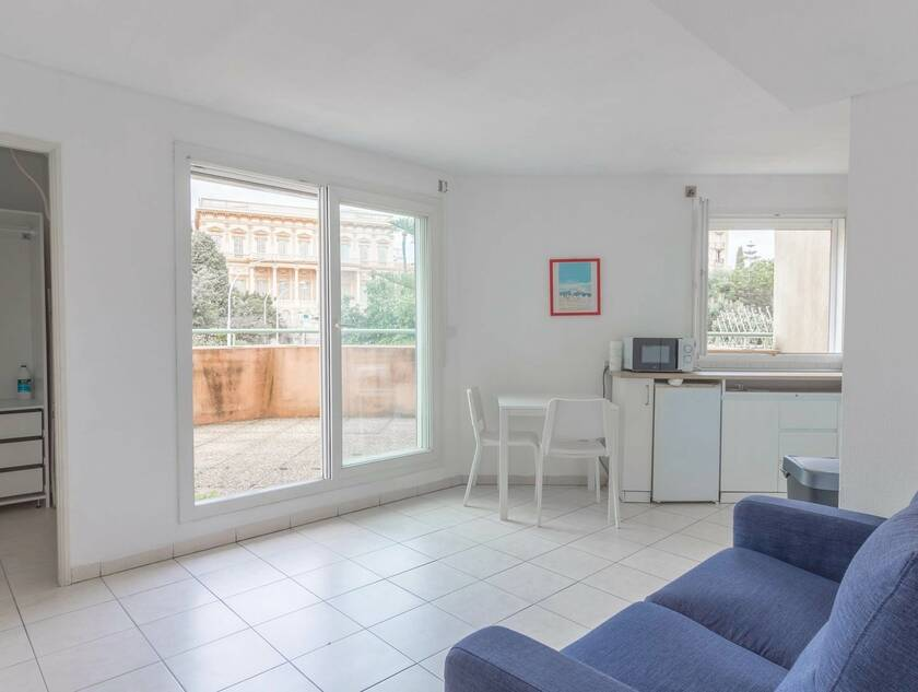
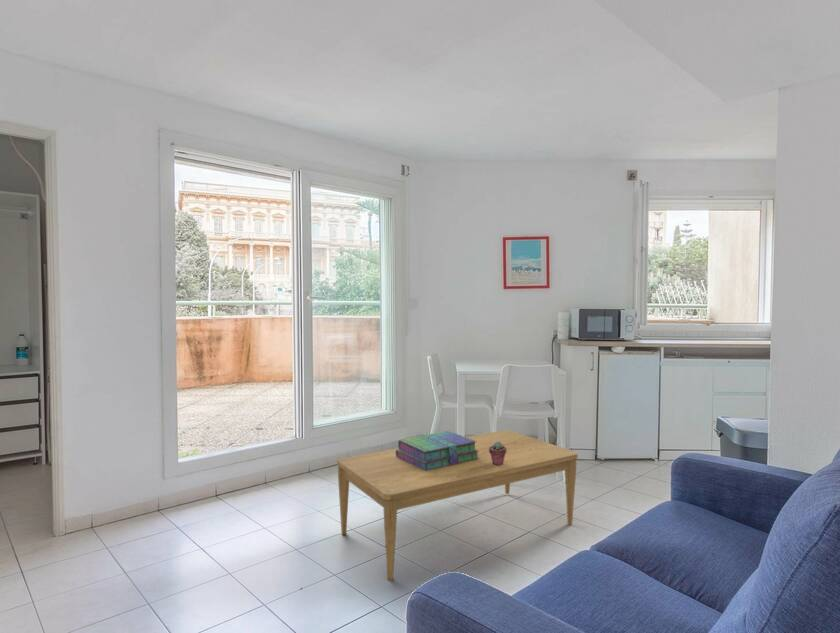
+ coffee table (459, 492)
+ potted succulent (497, 452)
+ stack of books (437, 448)
